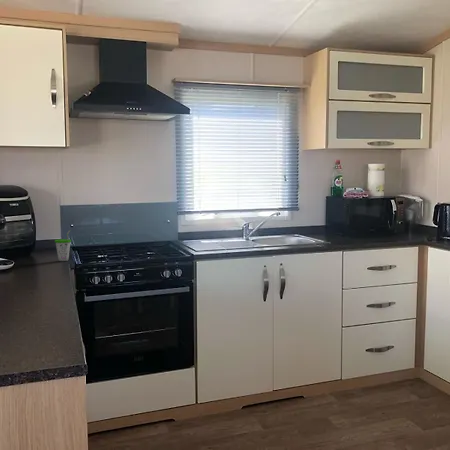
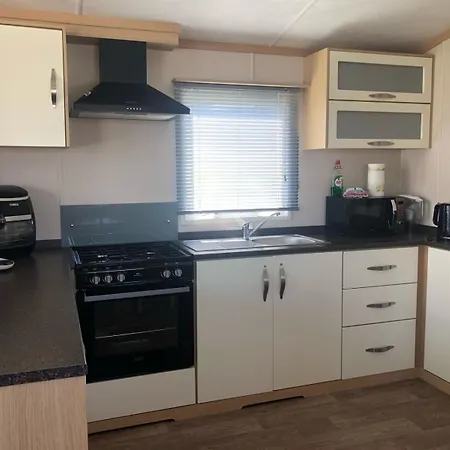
- cup (63, 245)
